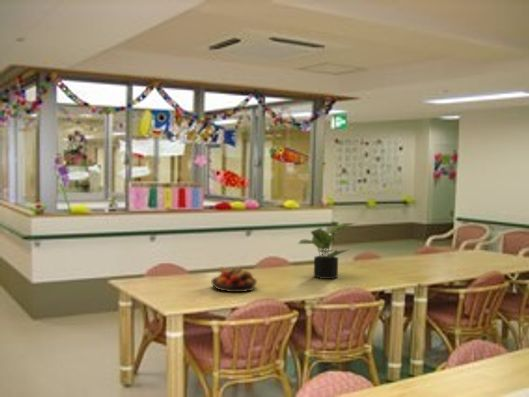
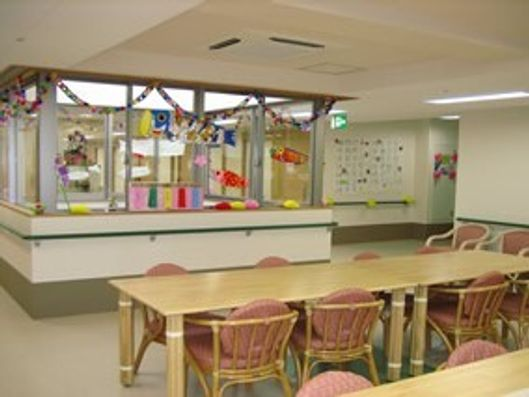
- potted plant (328, 249)
- fruit bowl (233, 278)
